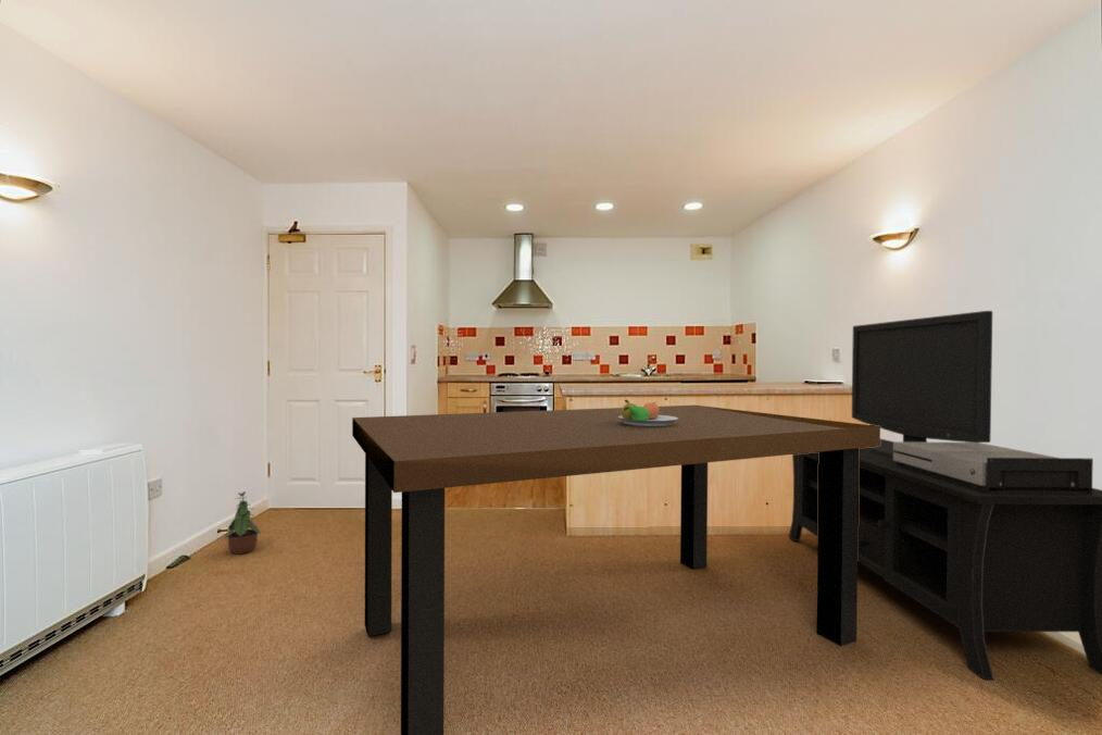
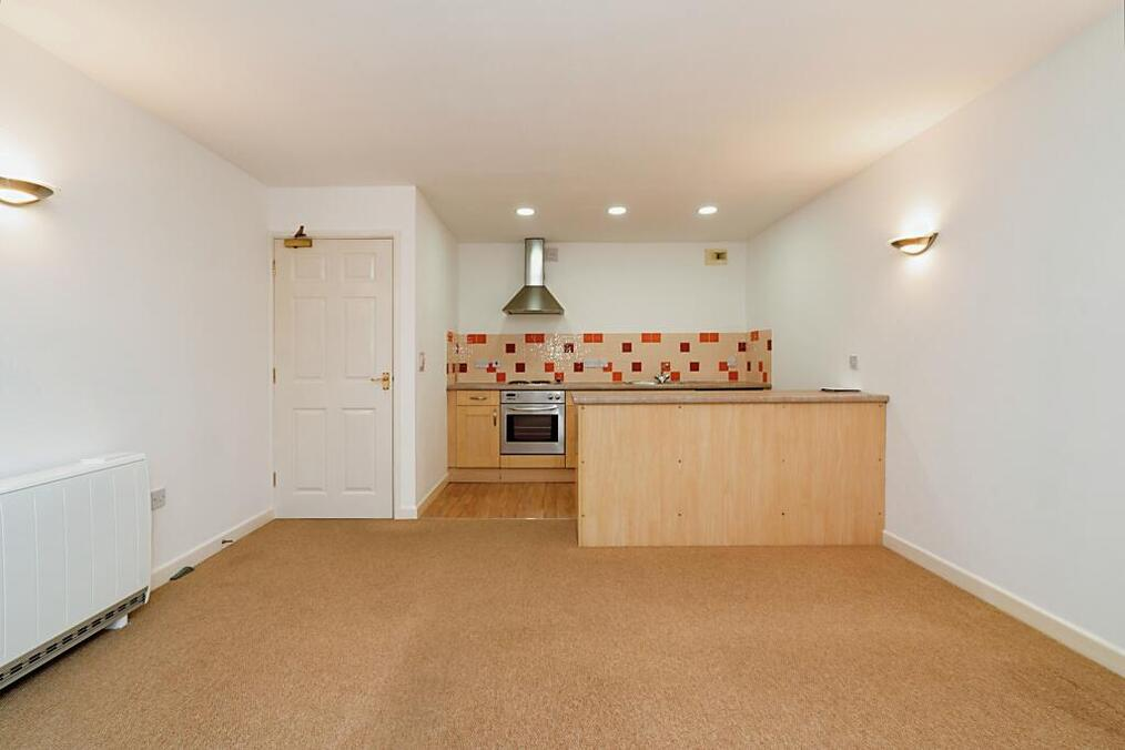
- potted plant (241, 521)
- fruit bowl (646, 411)
- dining table (593, 473)
- media console (903, 454)
